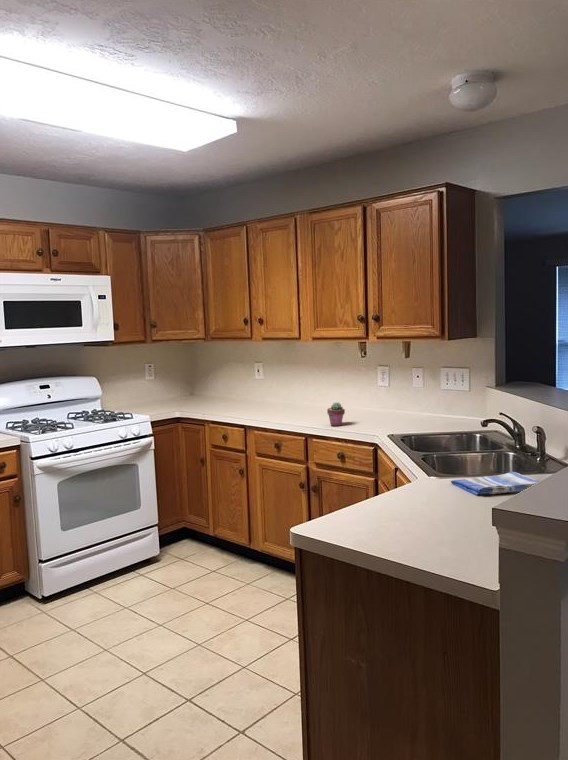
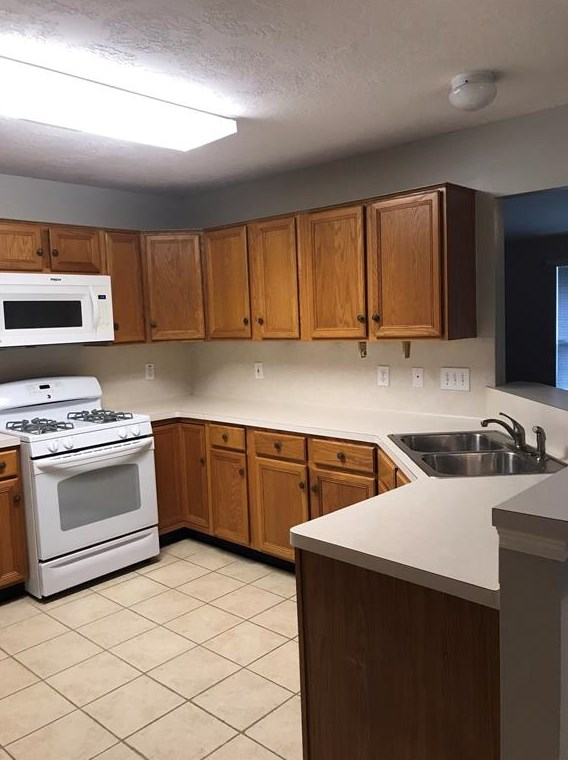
- potted succulent (336, 413)
- dish towel (496, 482)
